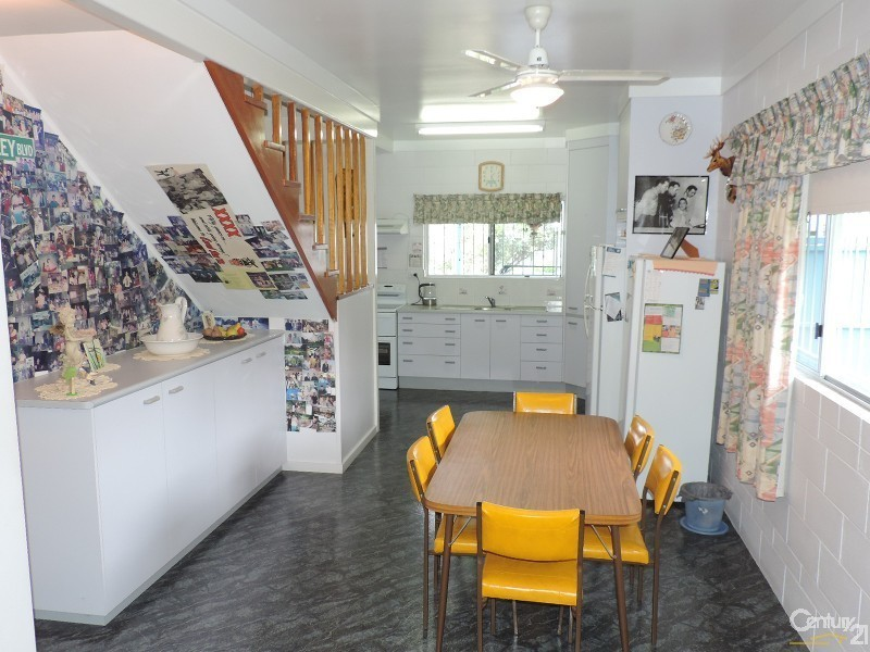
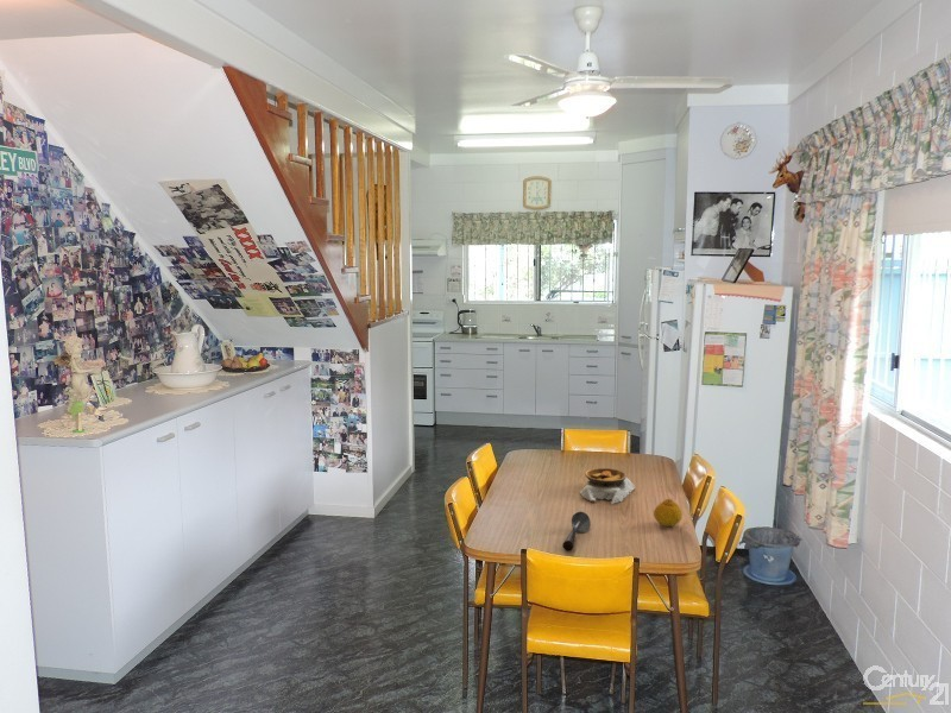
+ fruit (667, 512)
+ spoon (577, 530)
+ bowl (606, 482)
